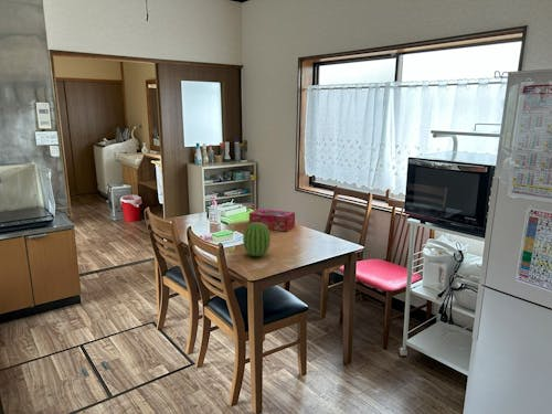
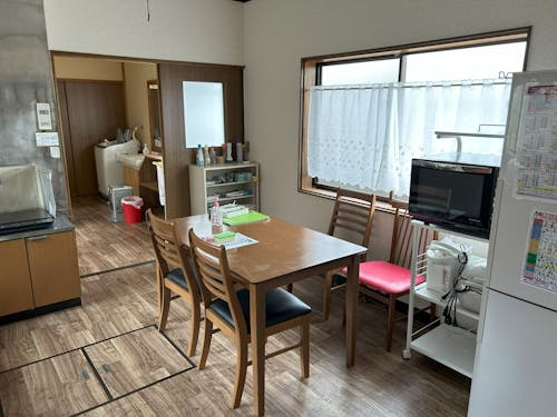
- tissue box (272, 219)
- fruit (256, 238)
